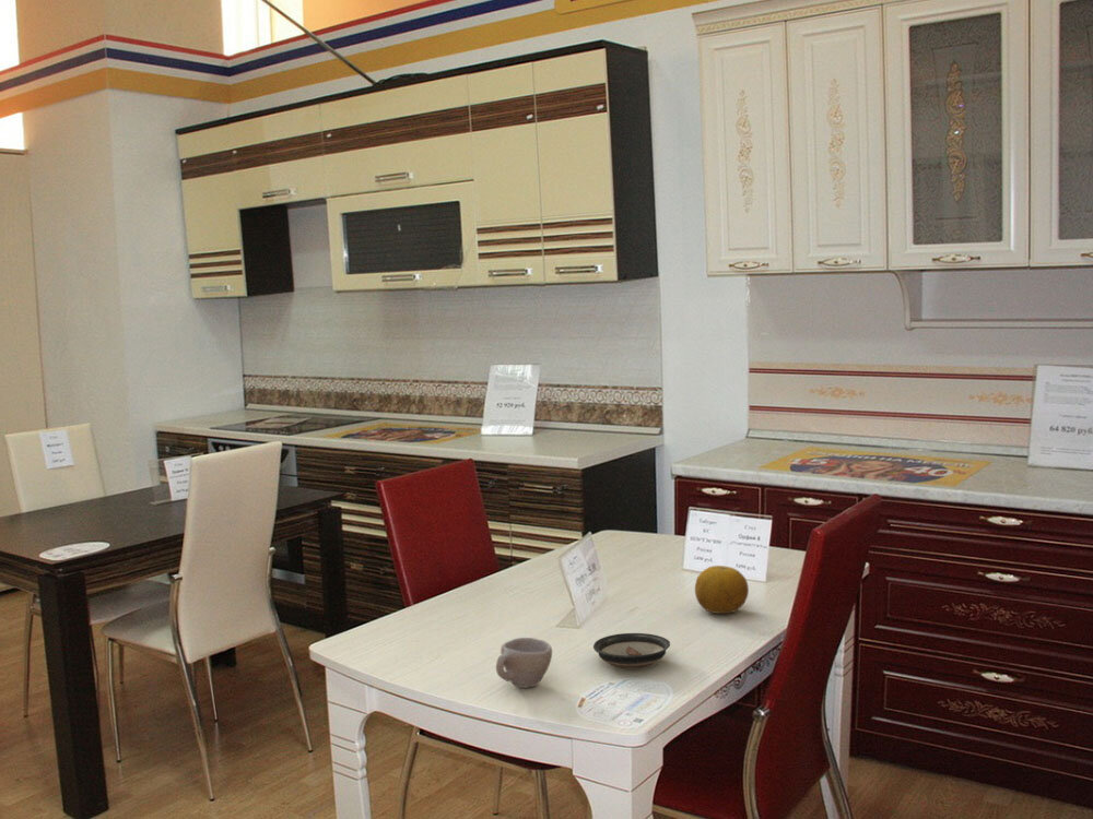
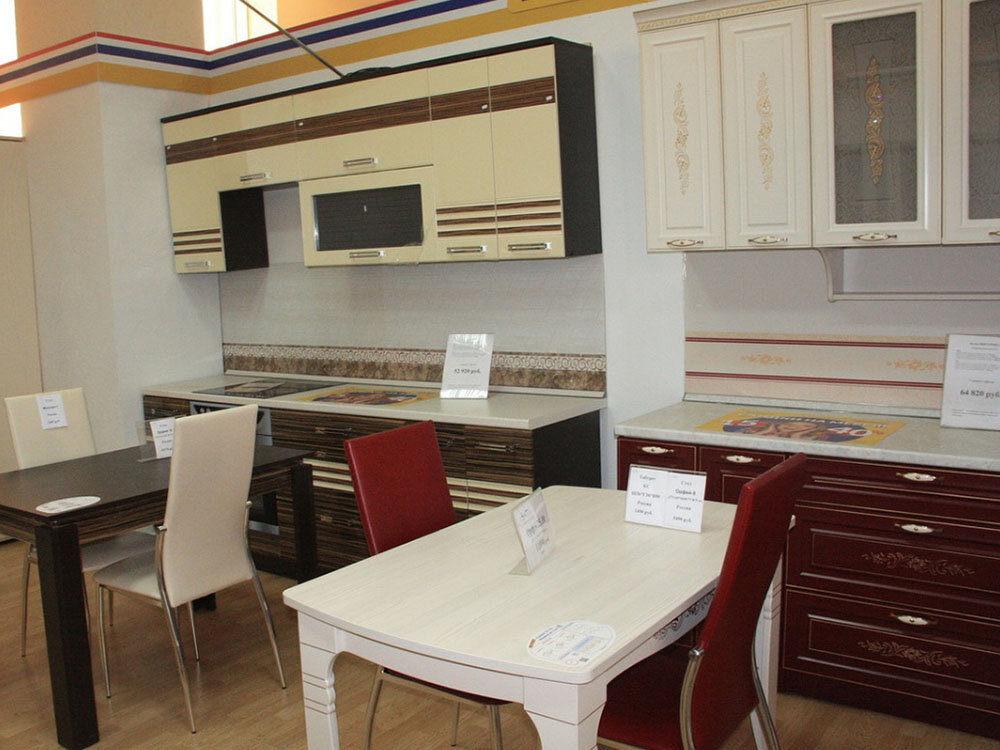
- saucer (632, 653)
- fruit (720, 590)
- cup (521, 666)
